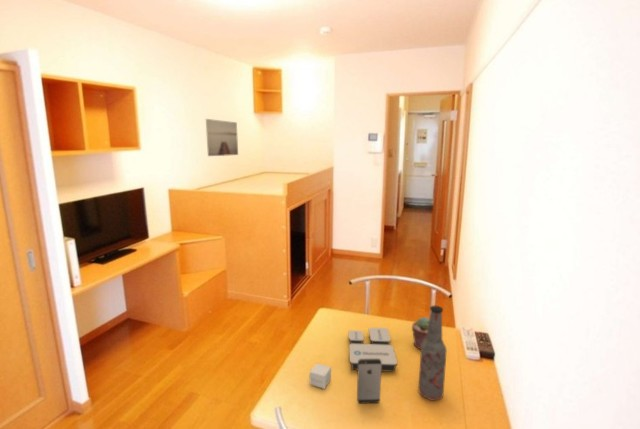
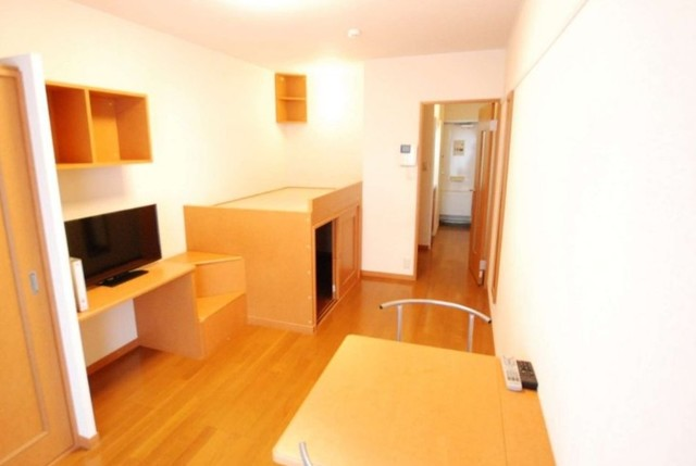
- potted succulent (423, 332)
- desk organizer (370, 347)
- smartphone (369, 381)
- wall art (223, 138)
- small box (320, 375)
- bottle (433, 351)
